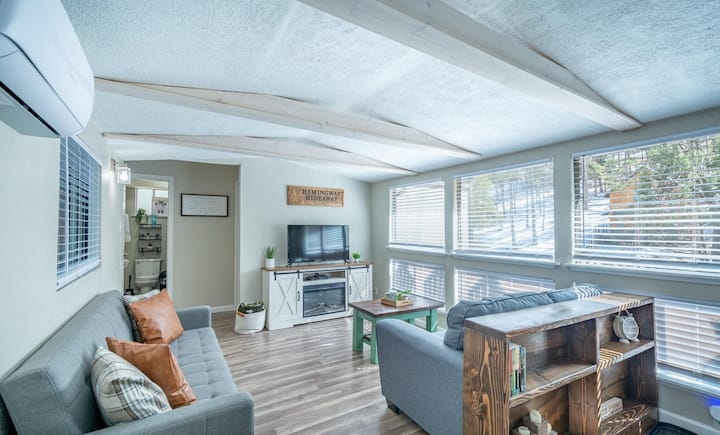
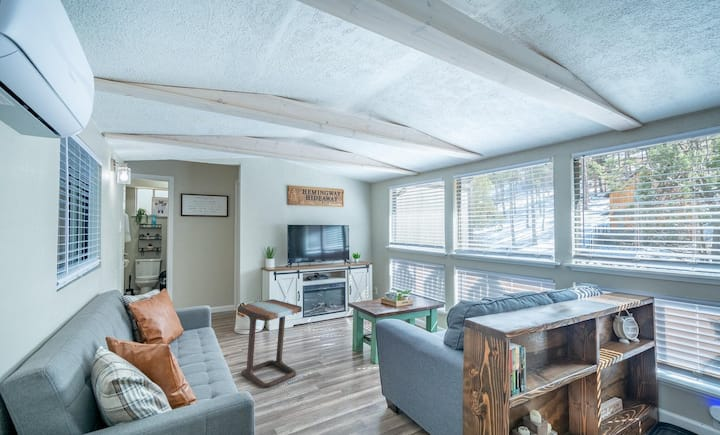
+ side table (277, 343)
